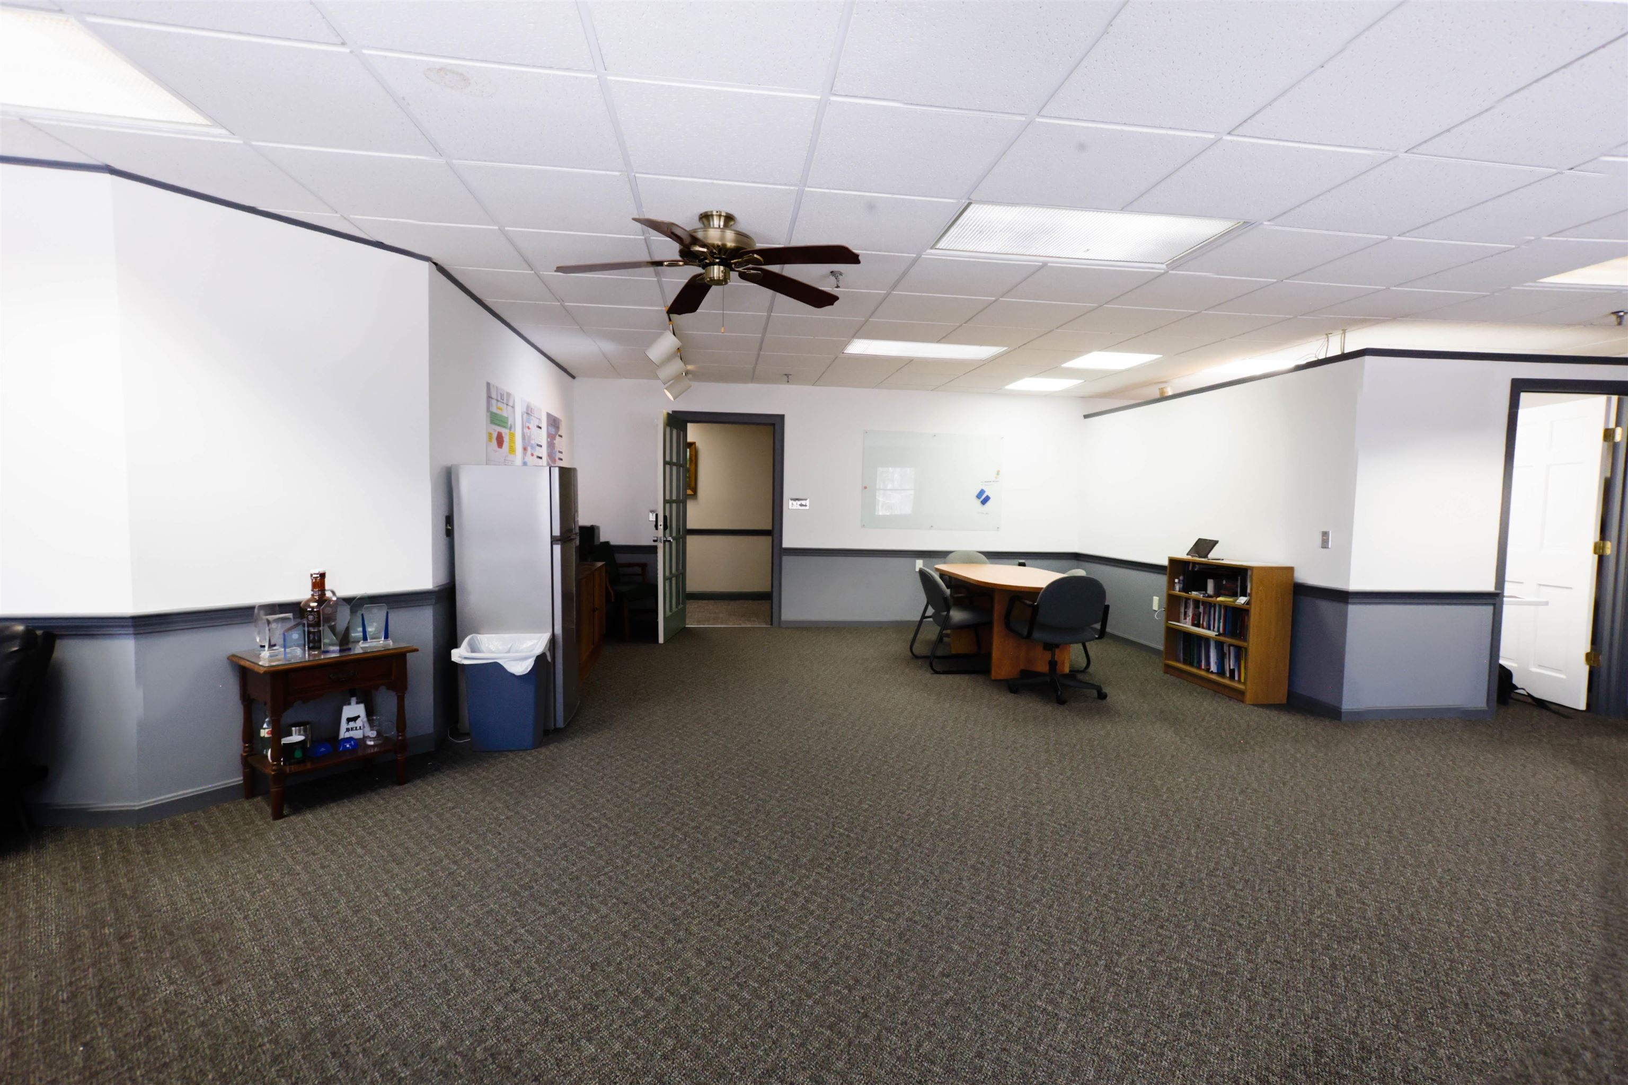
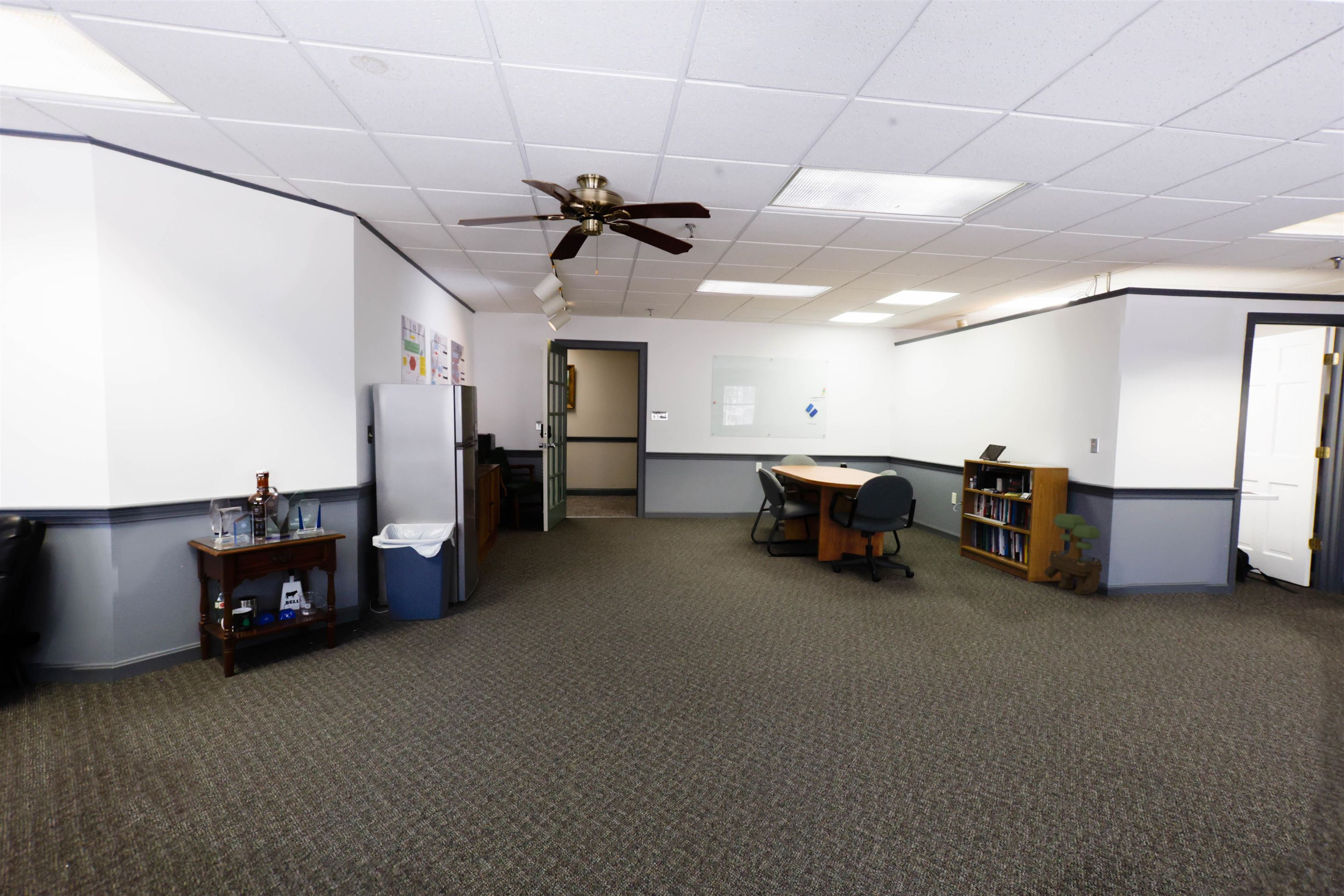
+ potted tree (1075, 553)
